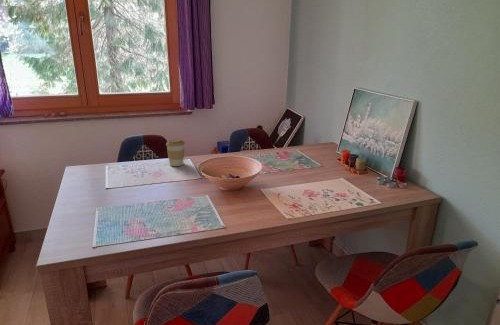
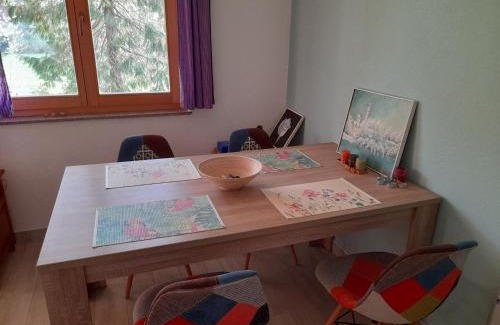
- coffee cup (175, 152)
